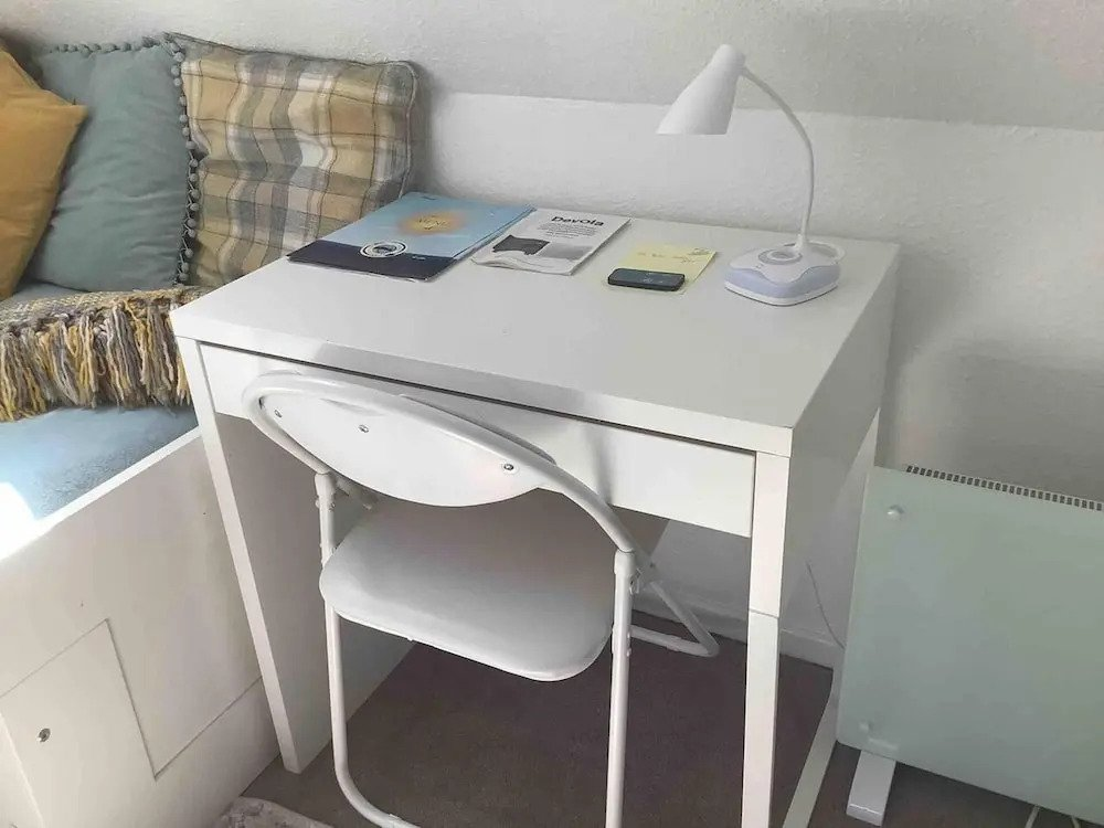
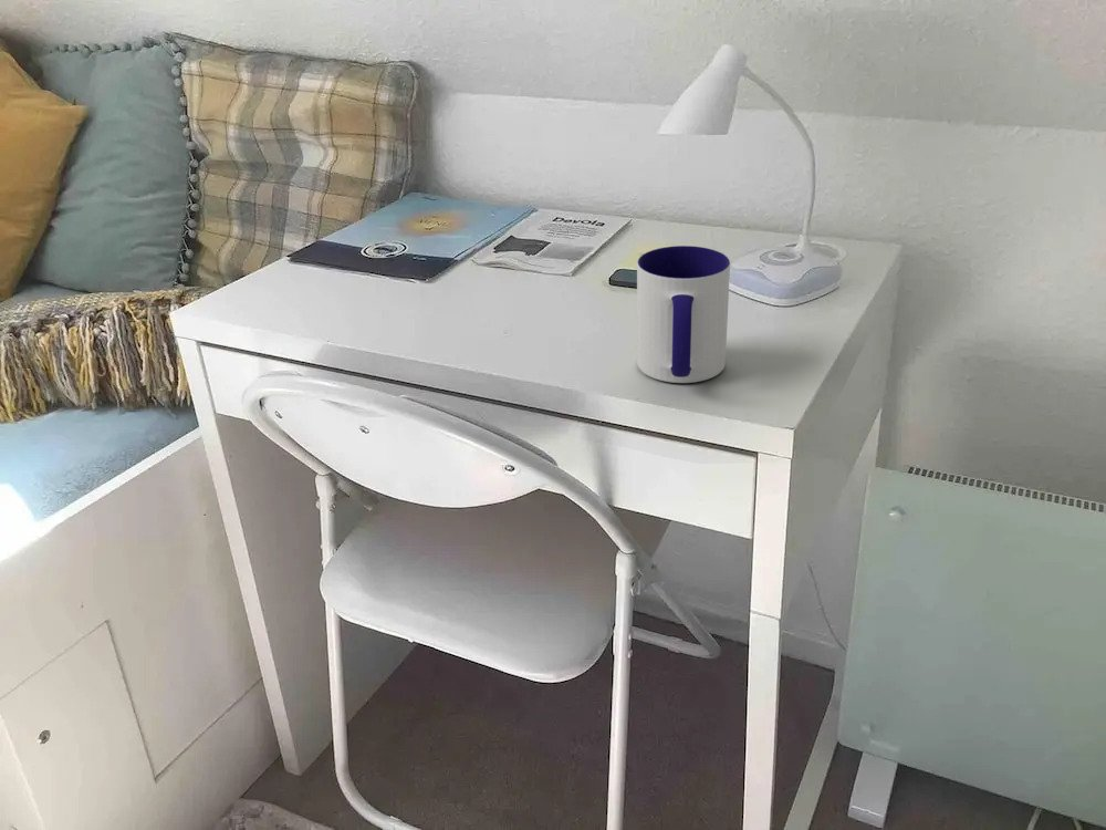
+ mug (681, 321)
